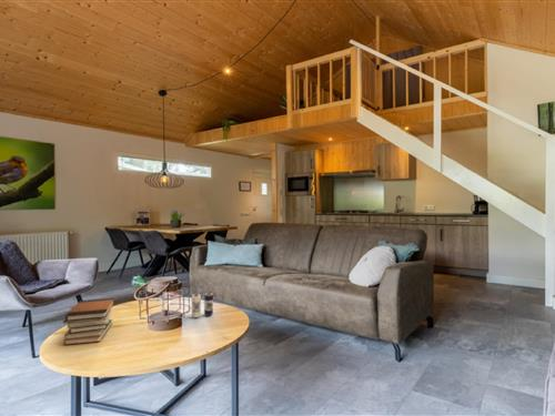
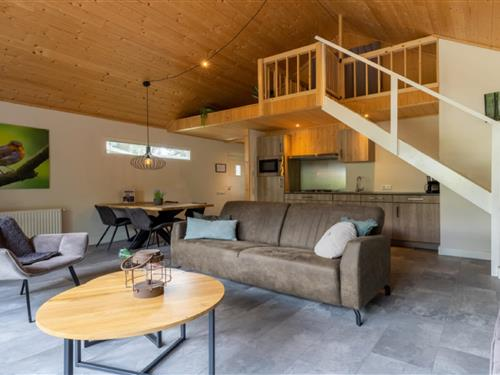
- book stack (91, 319)
- candle (206, 303)
